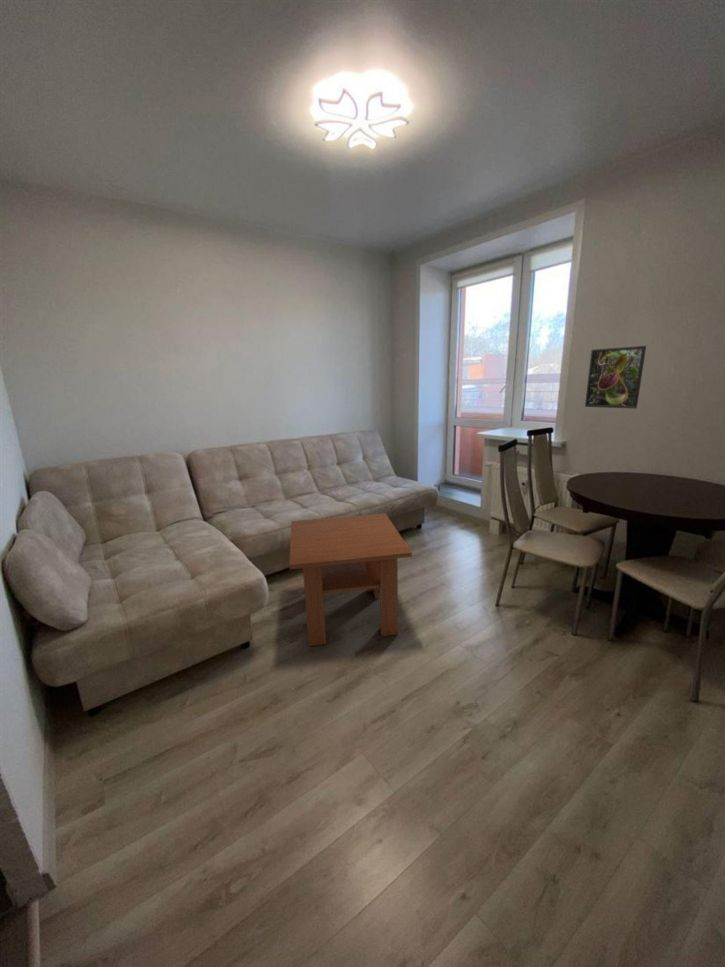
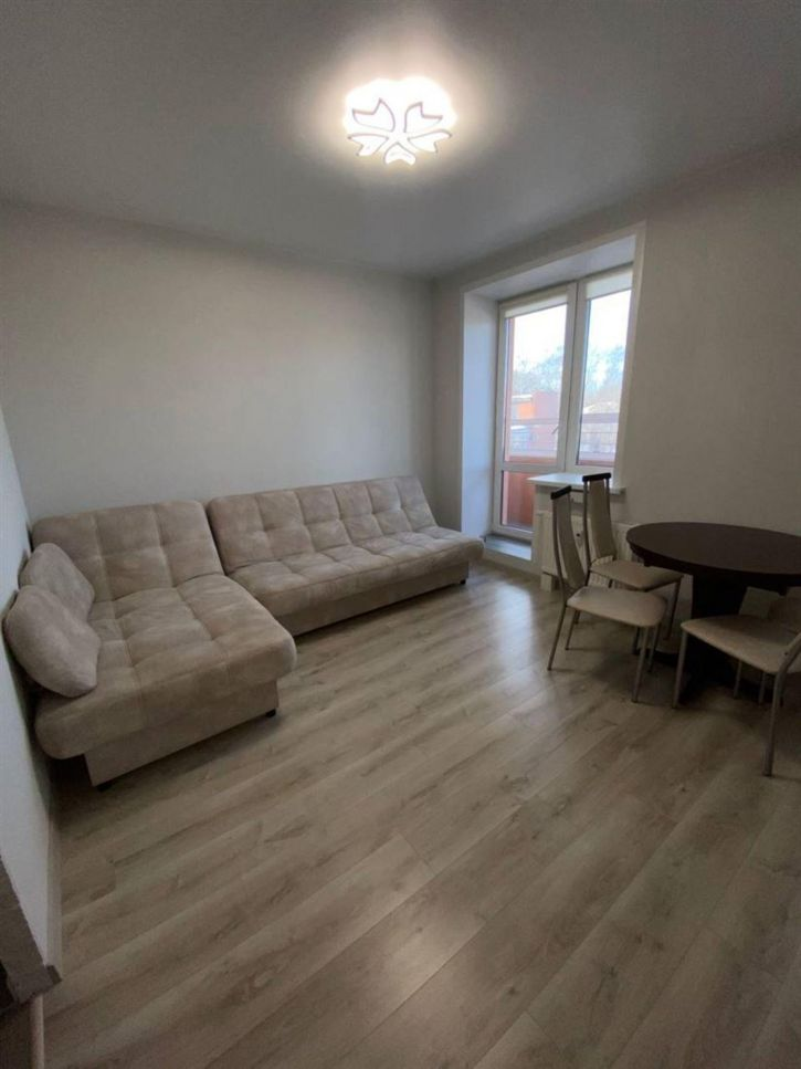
- coffee table (346, 575)
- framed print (613, 378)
